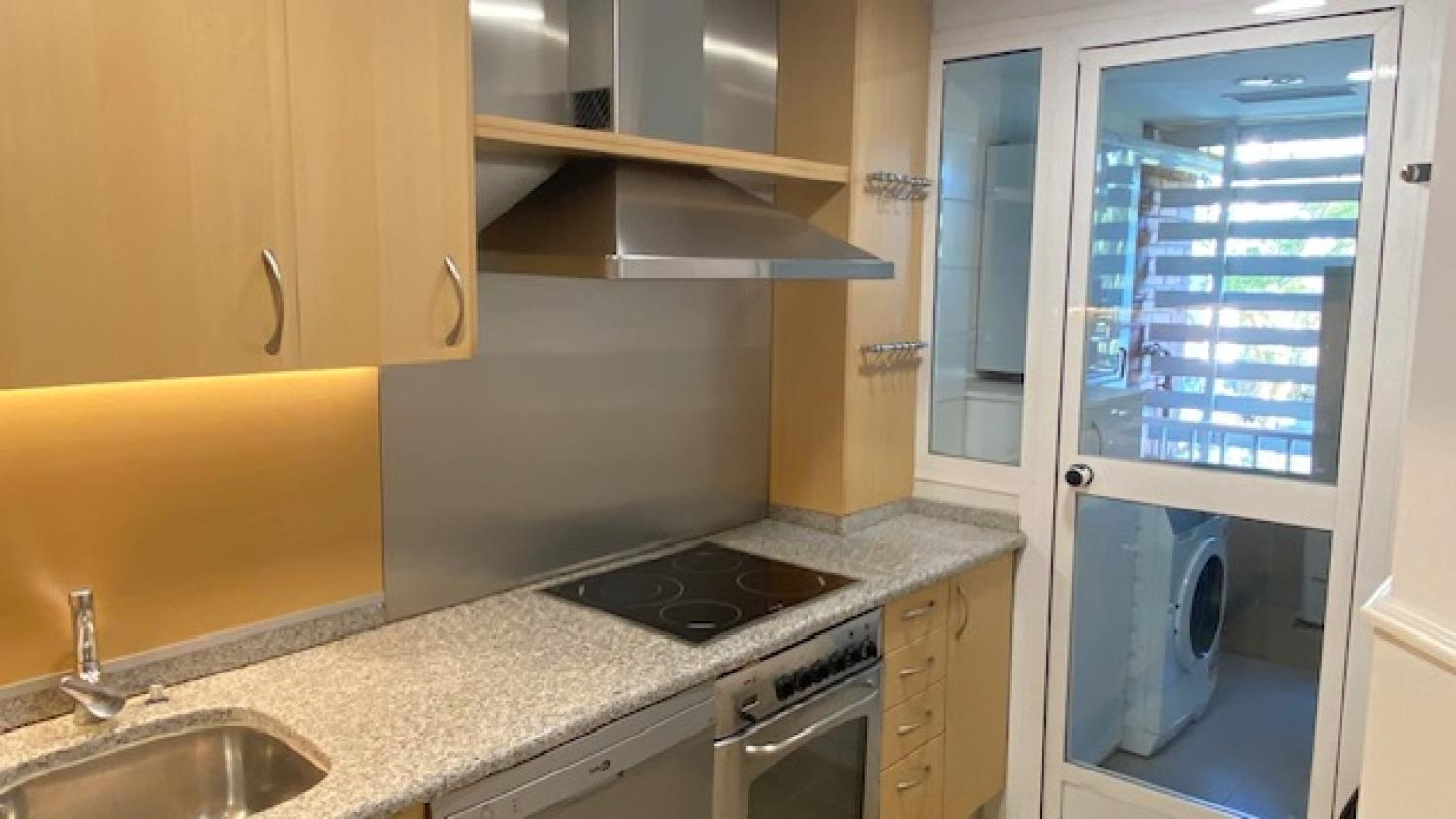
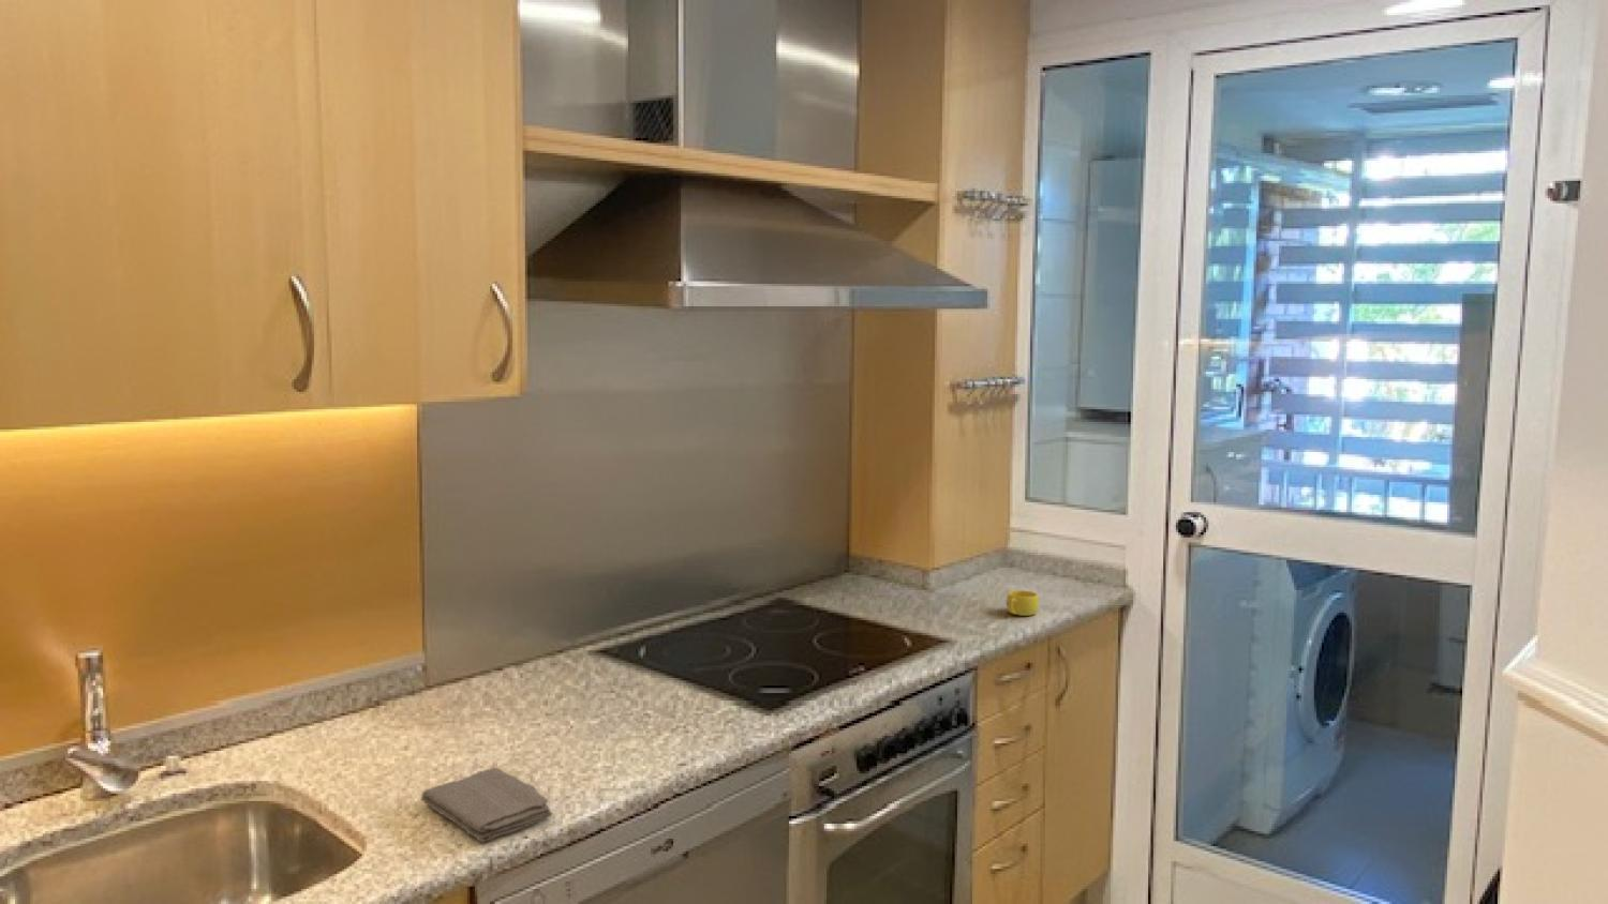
+ washcloth (487, 801)
+ cup (1019, 603)
